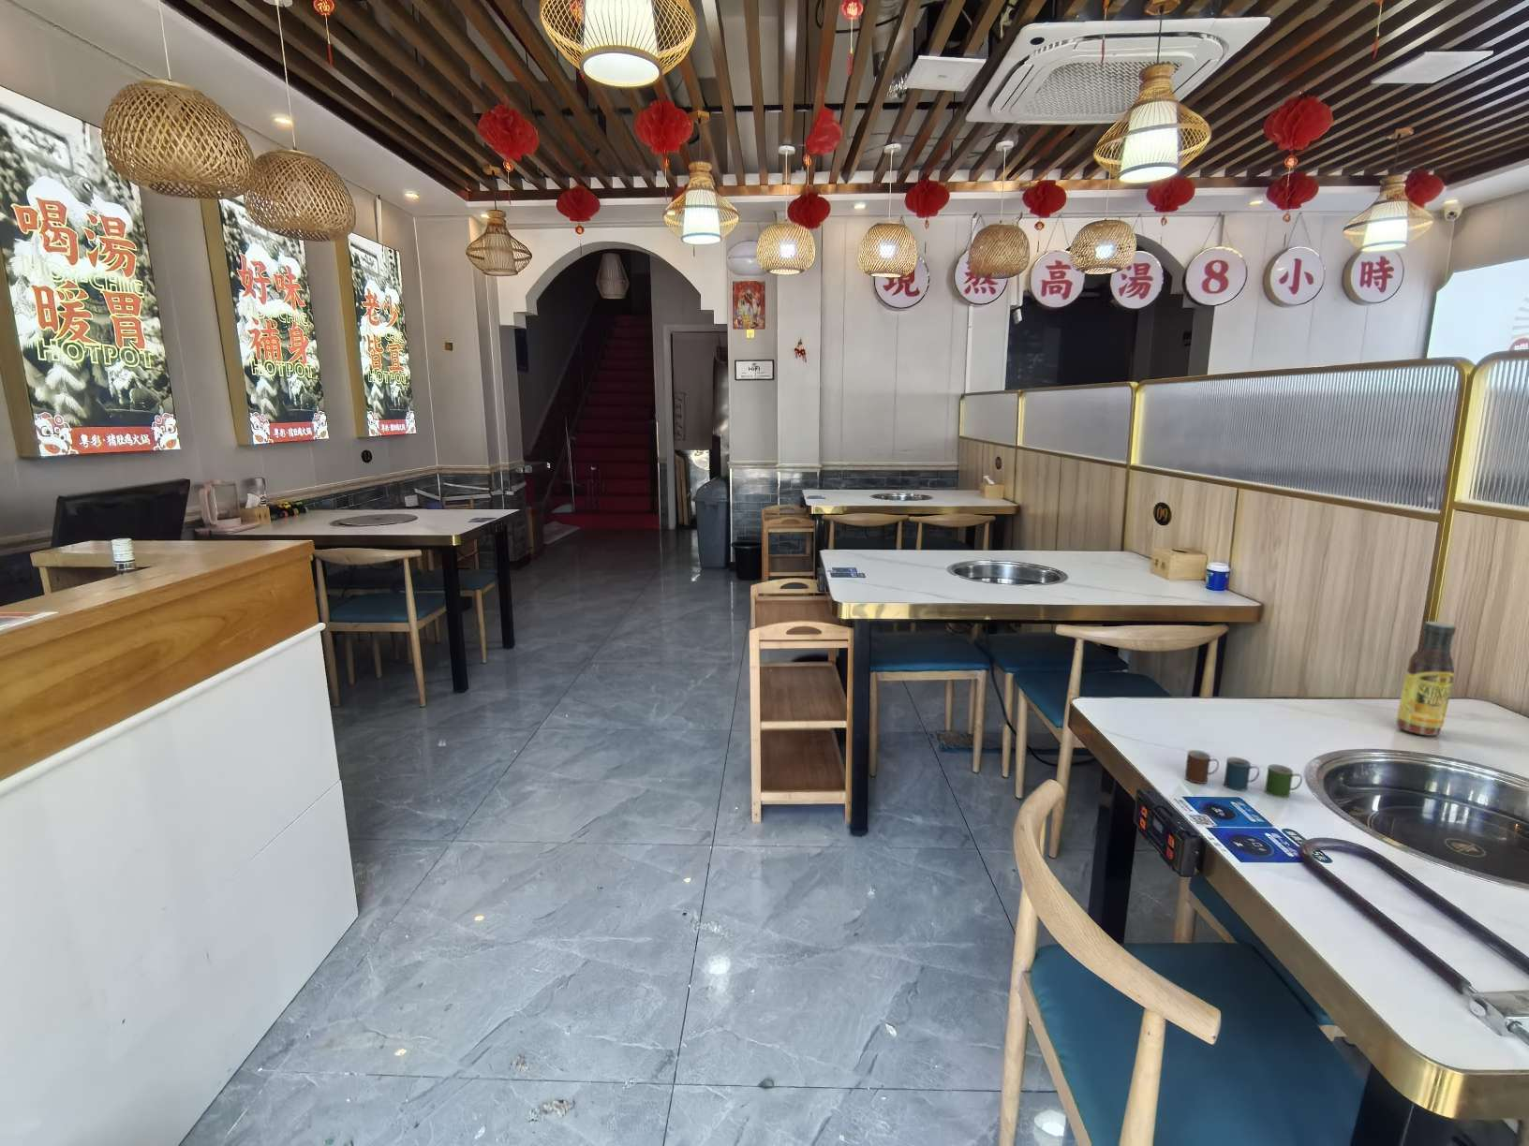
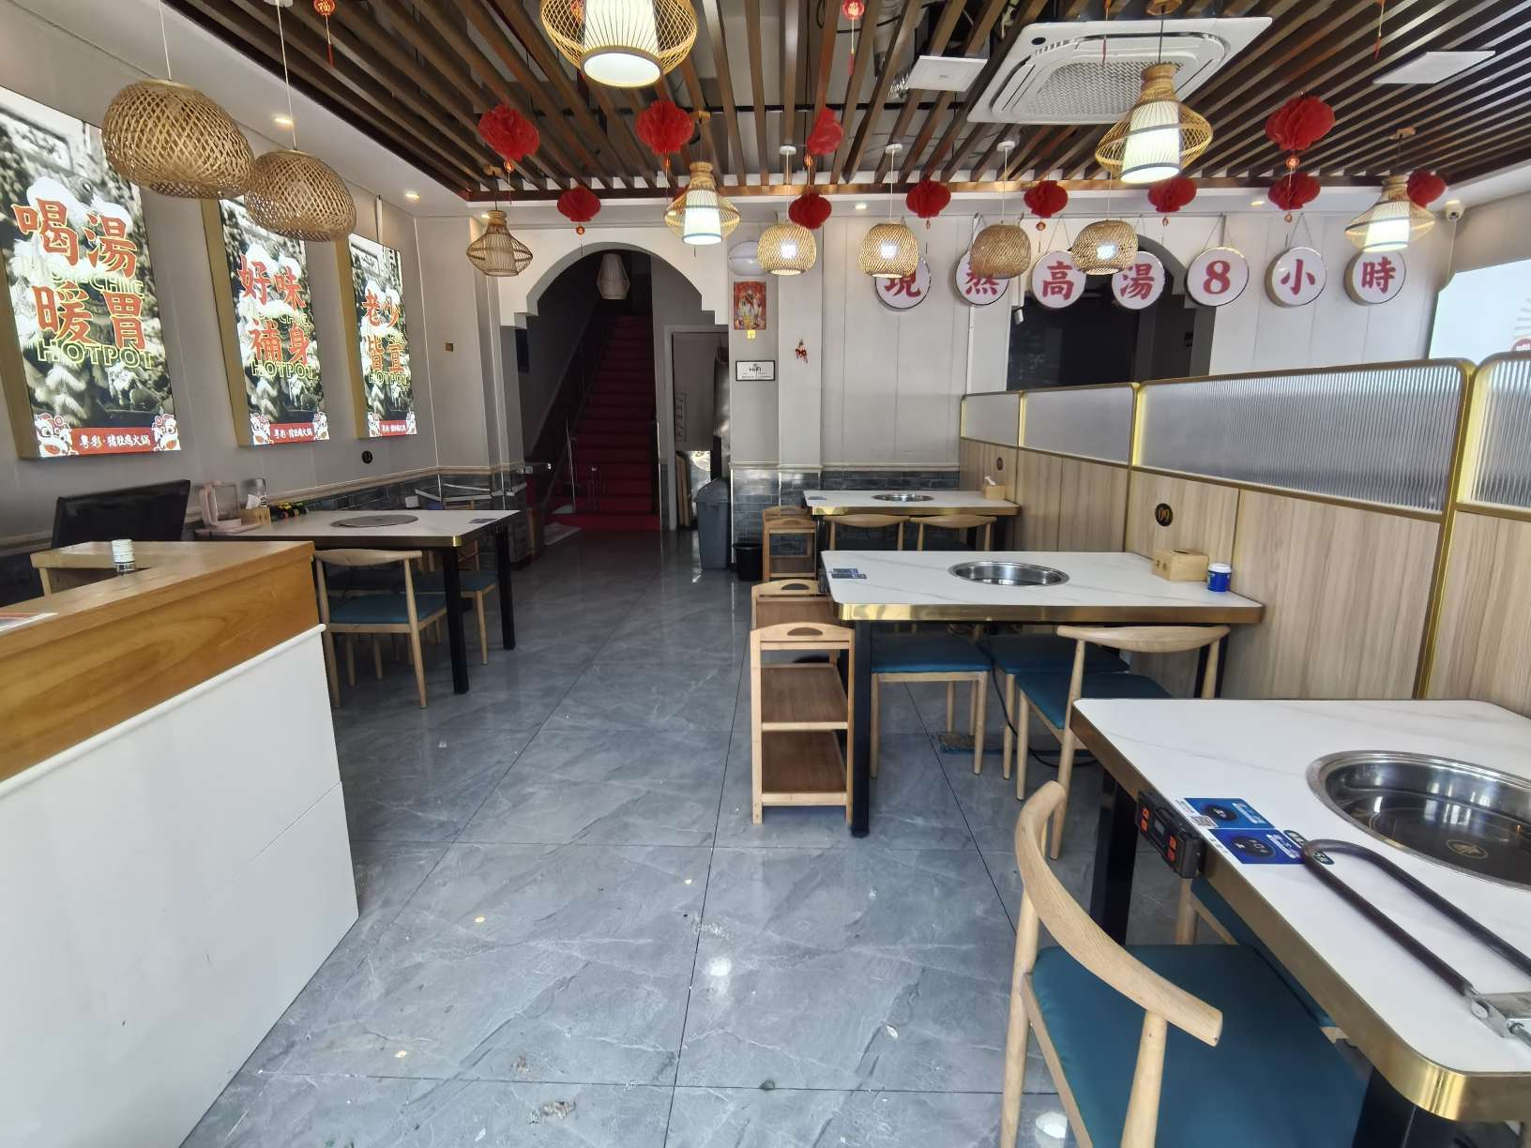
- sauce bottle (1428, 678)
- cup (1242, 766)
